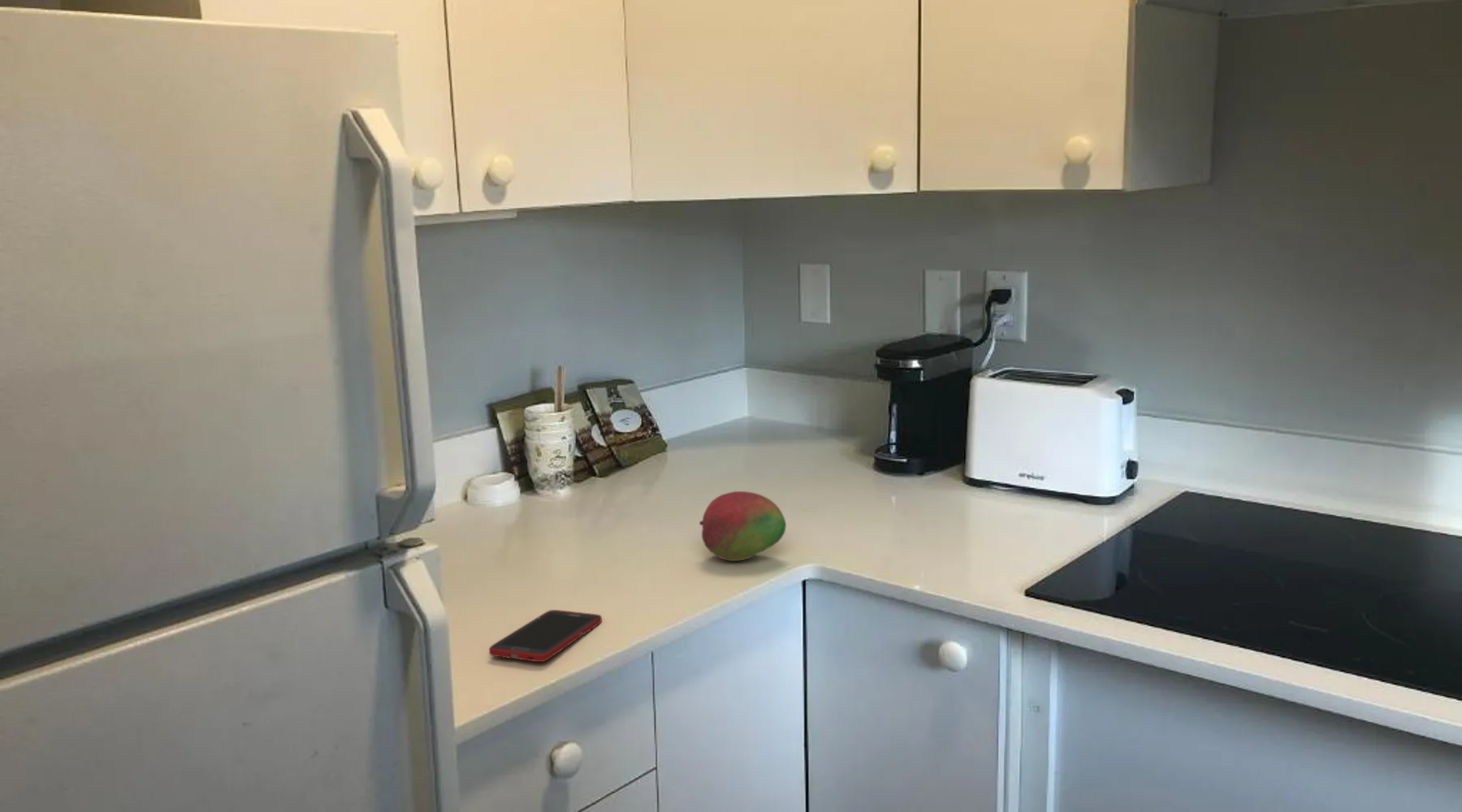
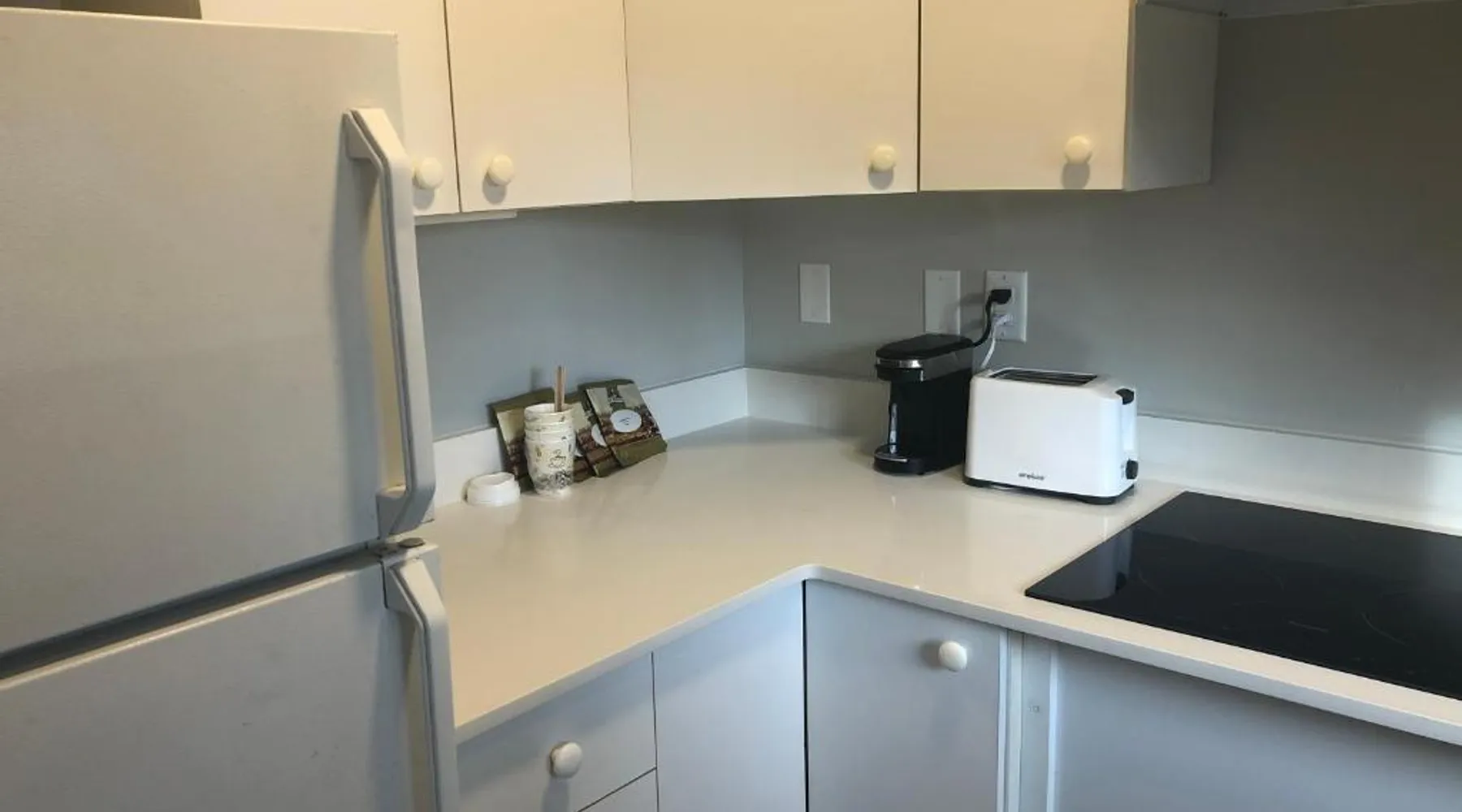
- cell phone (547, 634)
- fruit (742, 526)
